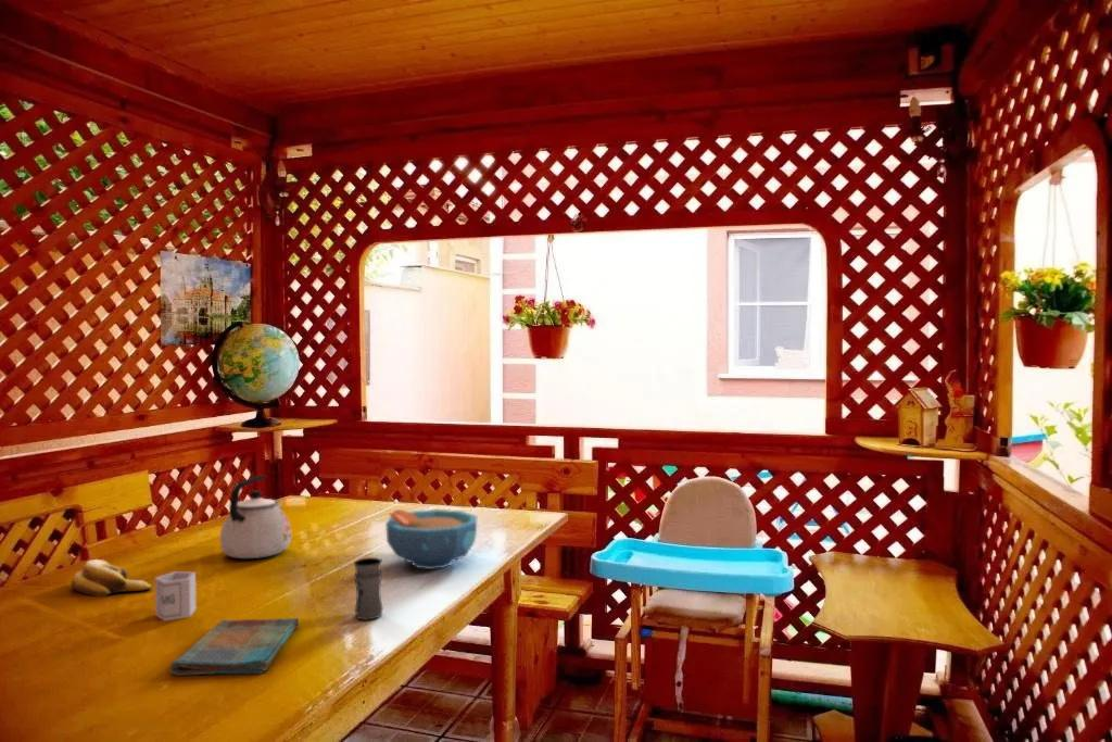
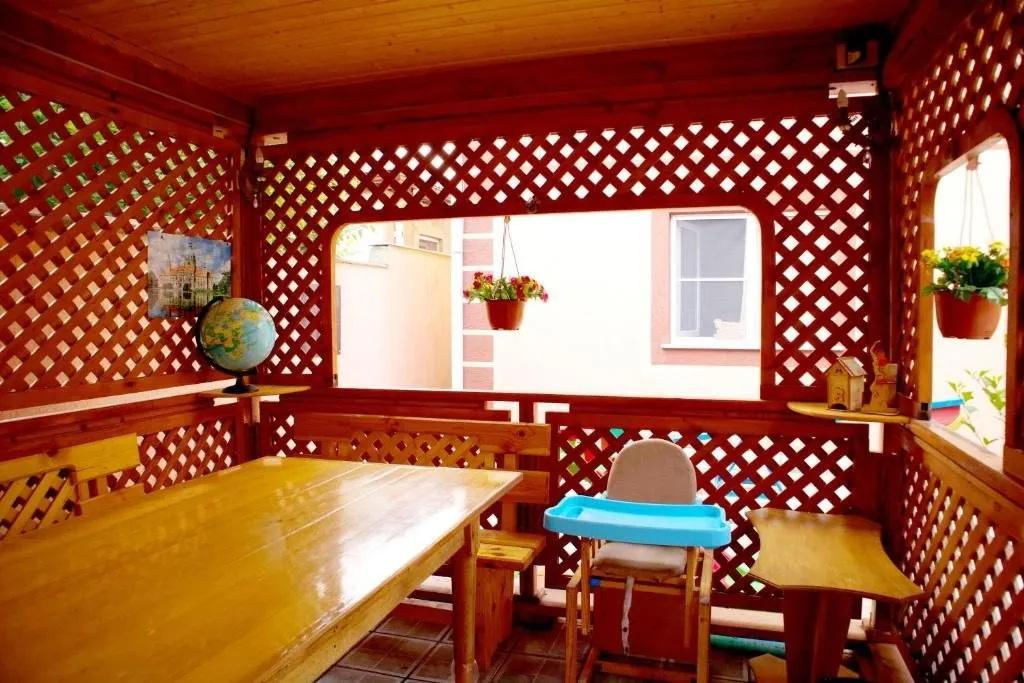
- kettle (256, 514)
- jar (368, 588)
- banana (115, 573)
- cup (178, 593)
- dish towel (239, 643)
- bowl (432, 537)
